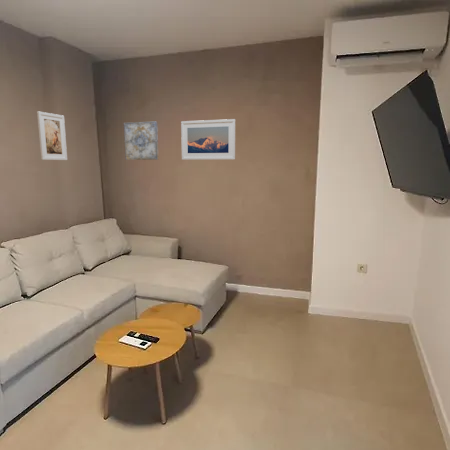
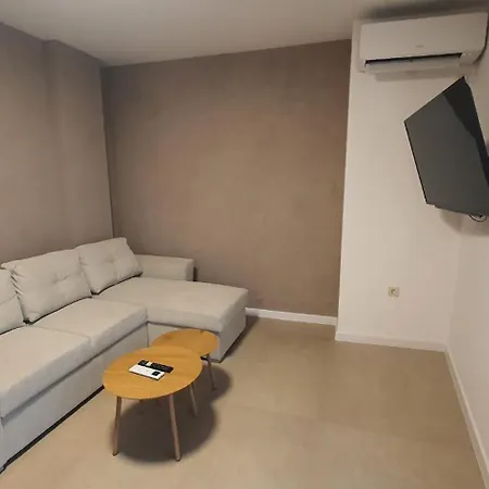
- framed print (207, 140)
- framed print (52, 137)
- wall art (141, 141)
